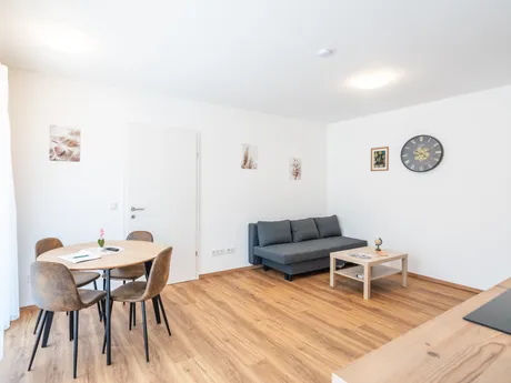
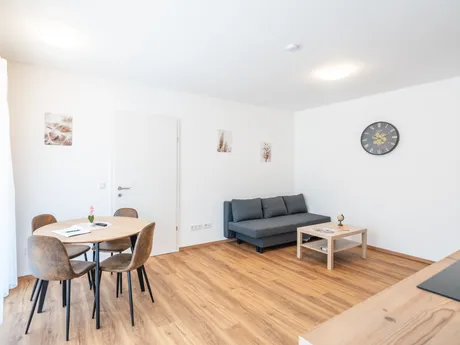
- wall art (379, 159)
